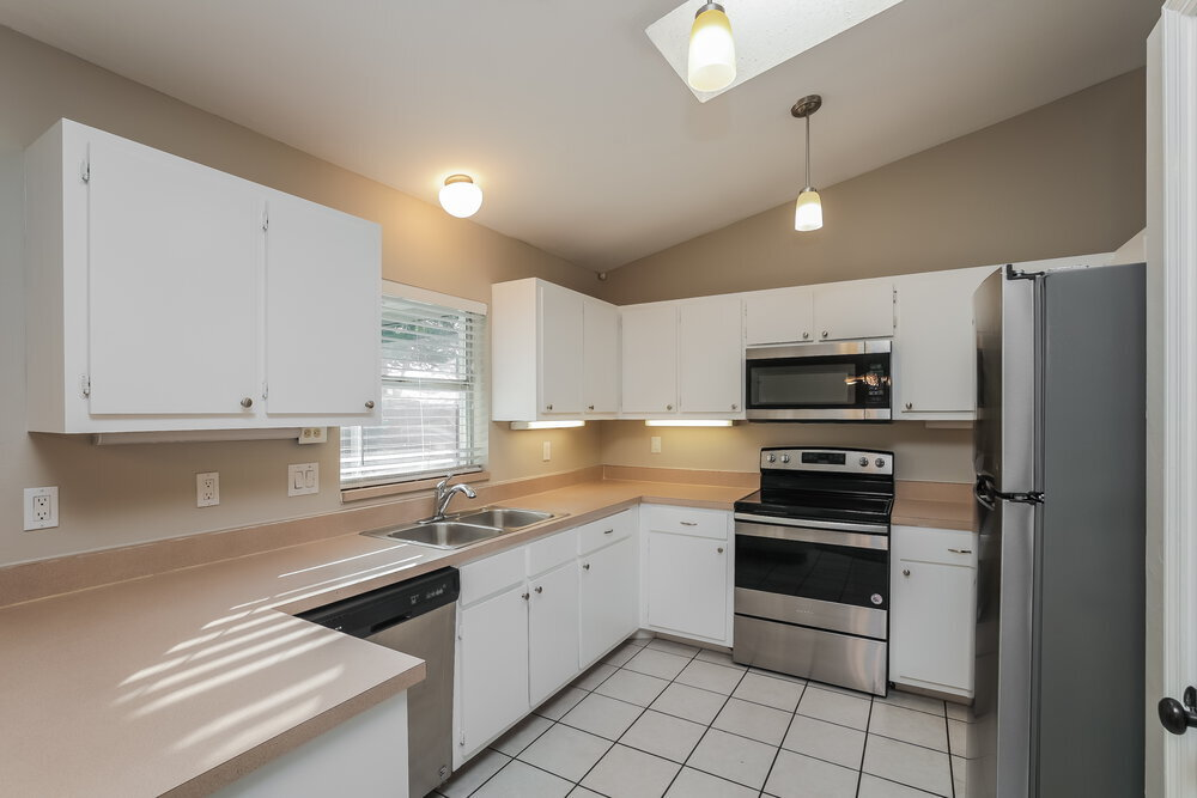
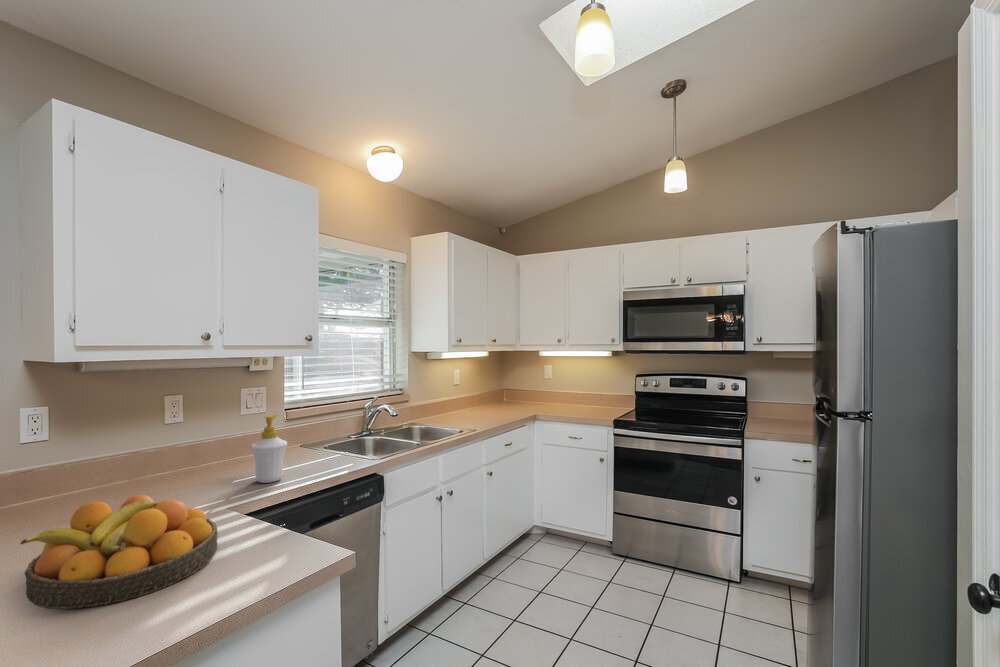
+ soap bottle (269, 447)
+ fruit bowl (131, 534)
